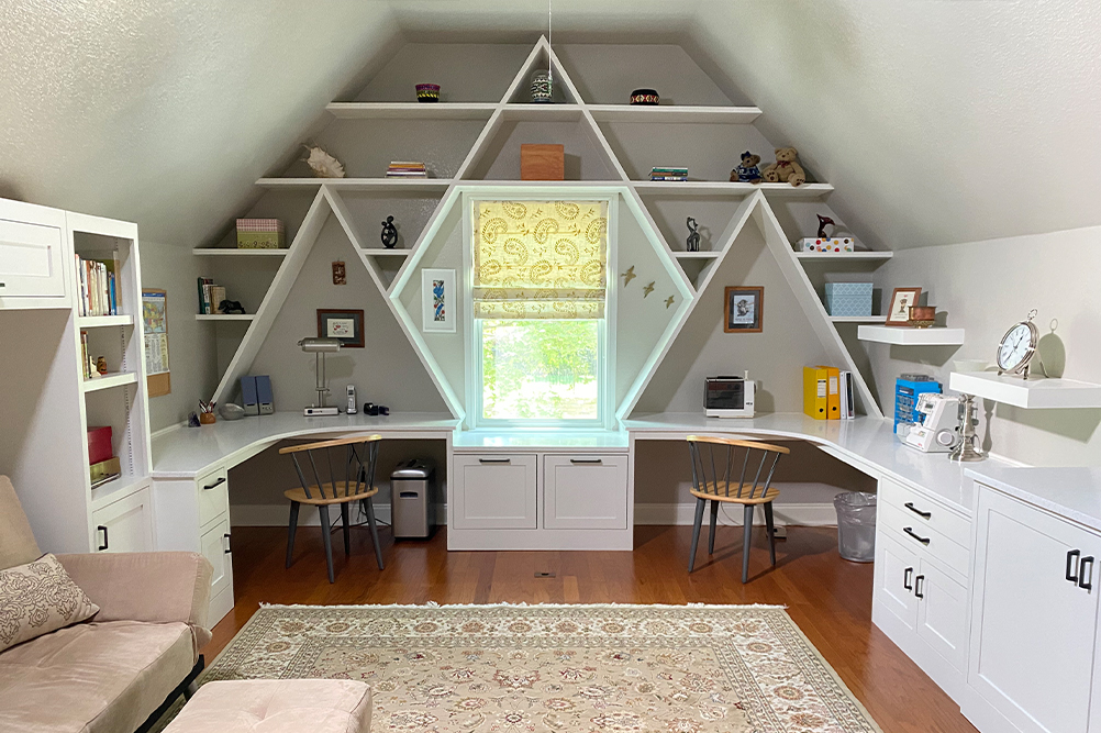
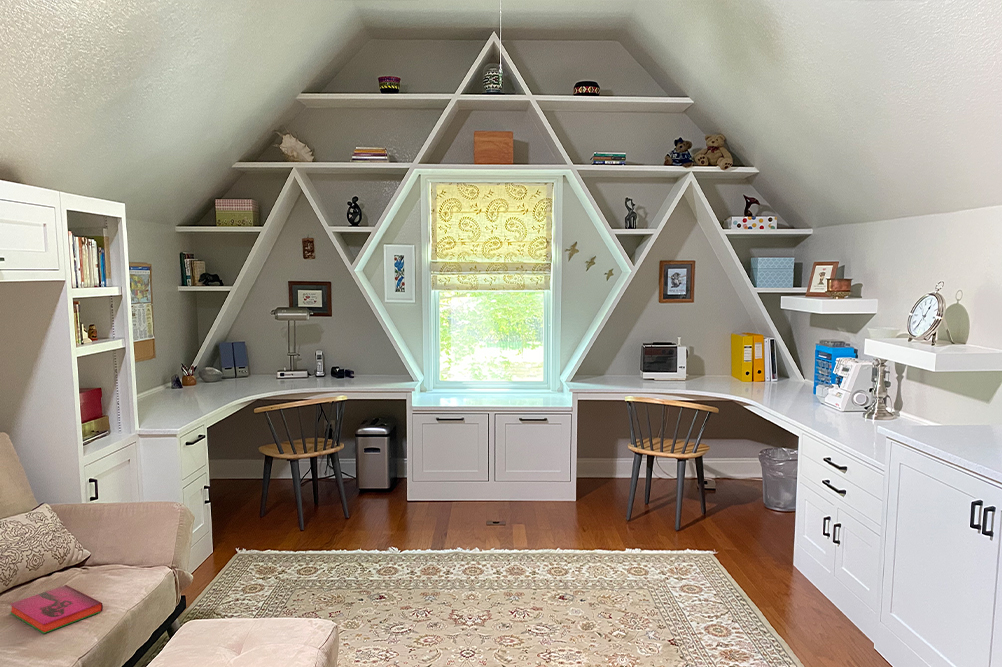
+ hardback book (56, 607)
